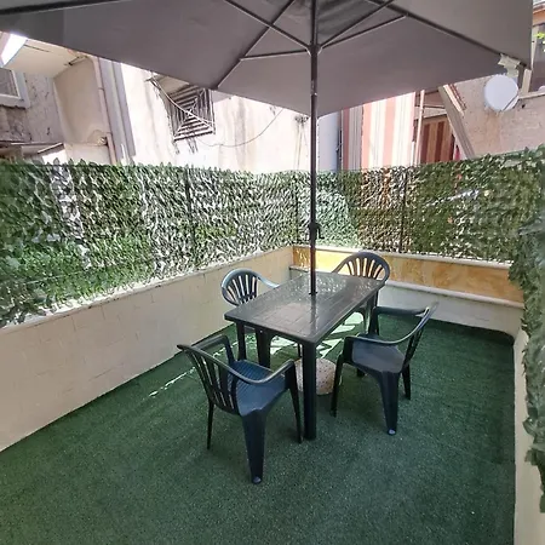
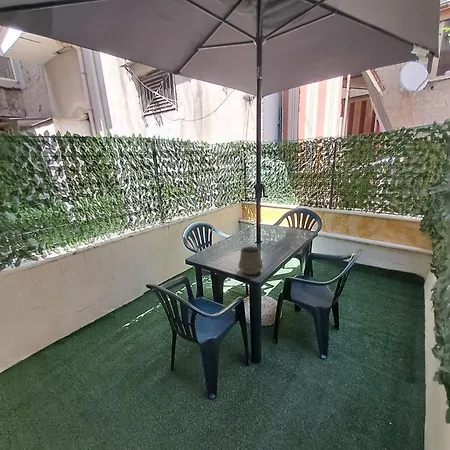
+ ceramic cup (250, 261)
